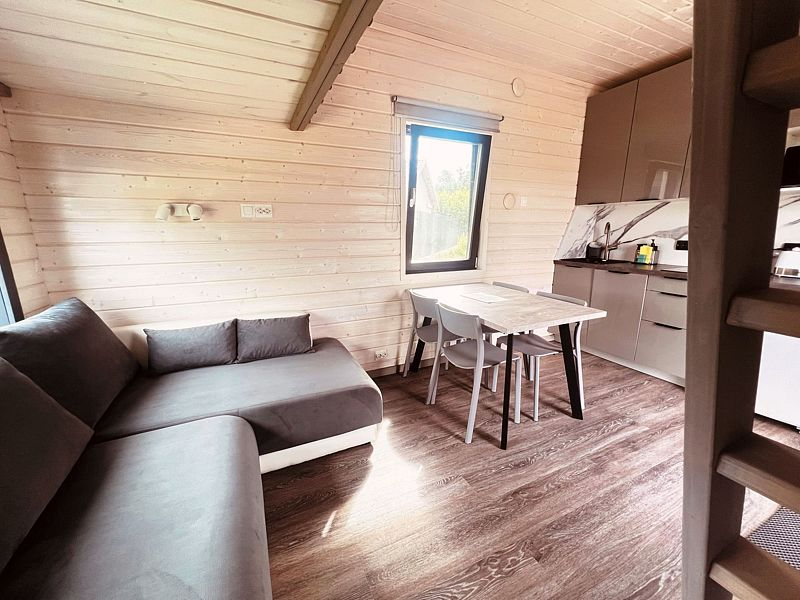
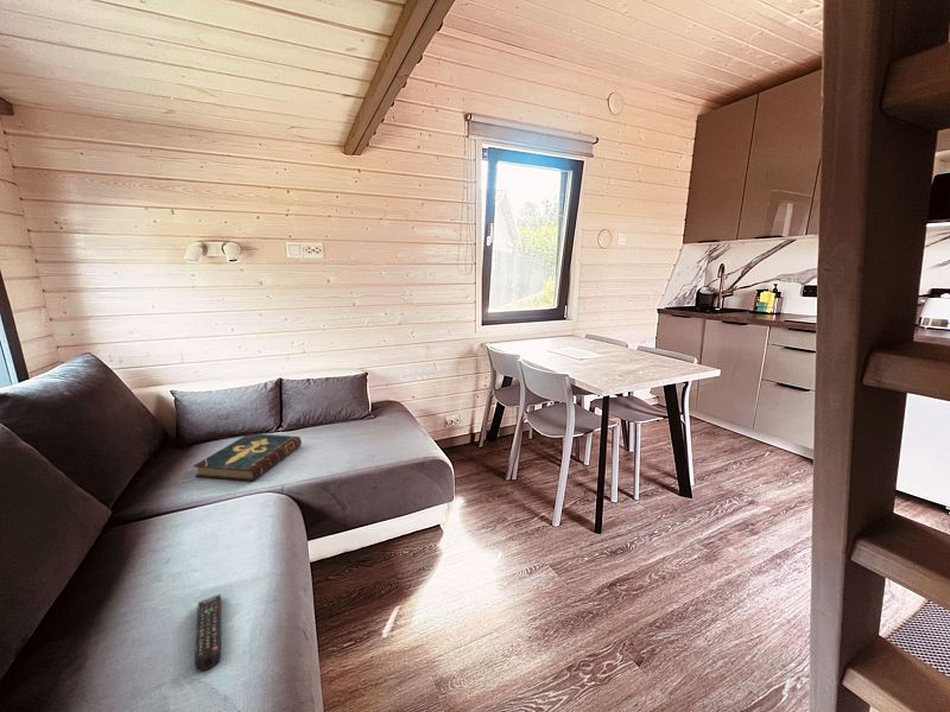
+ book (252, 454)
+ remote control (209, 628)
